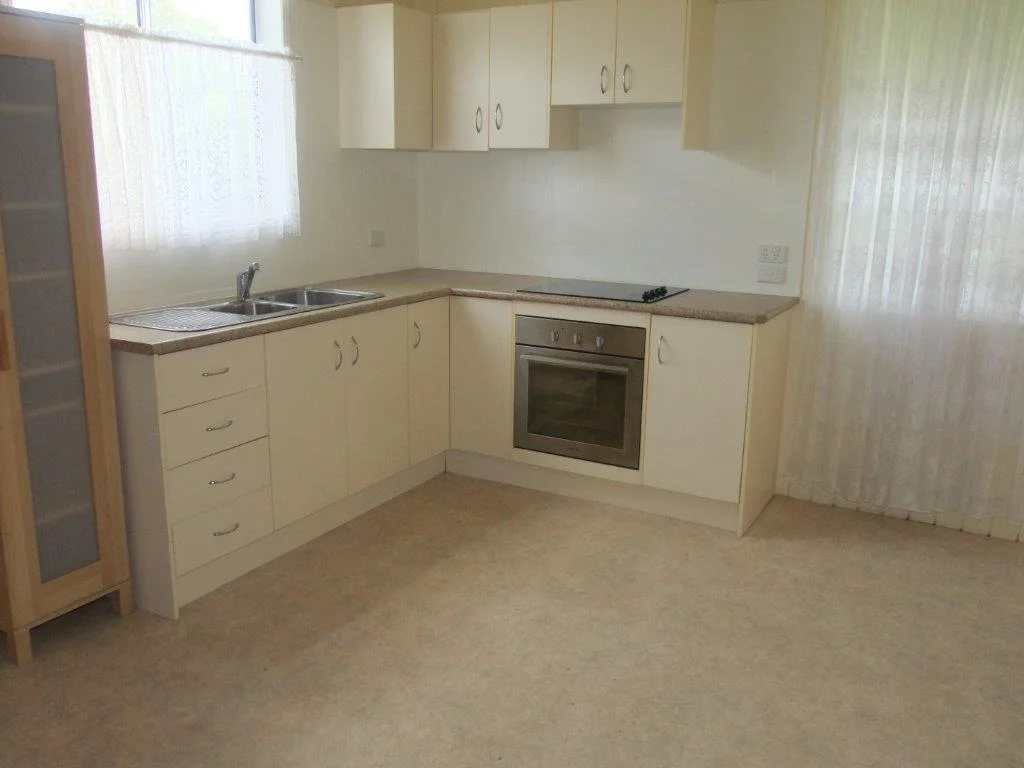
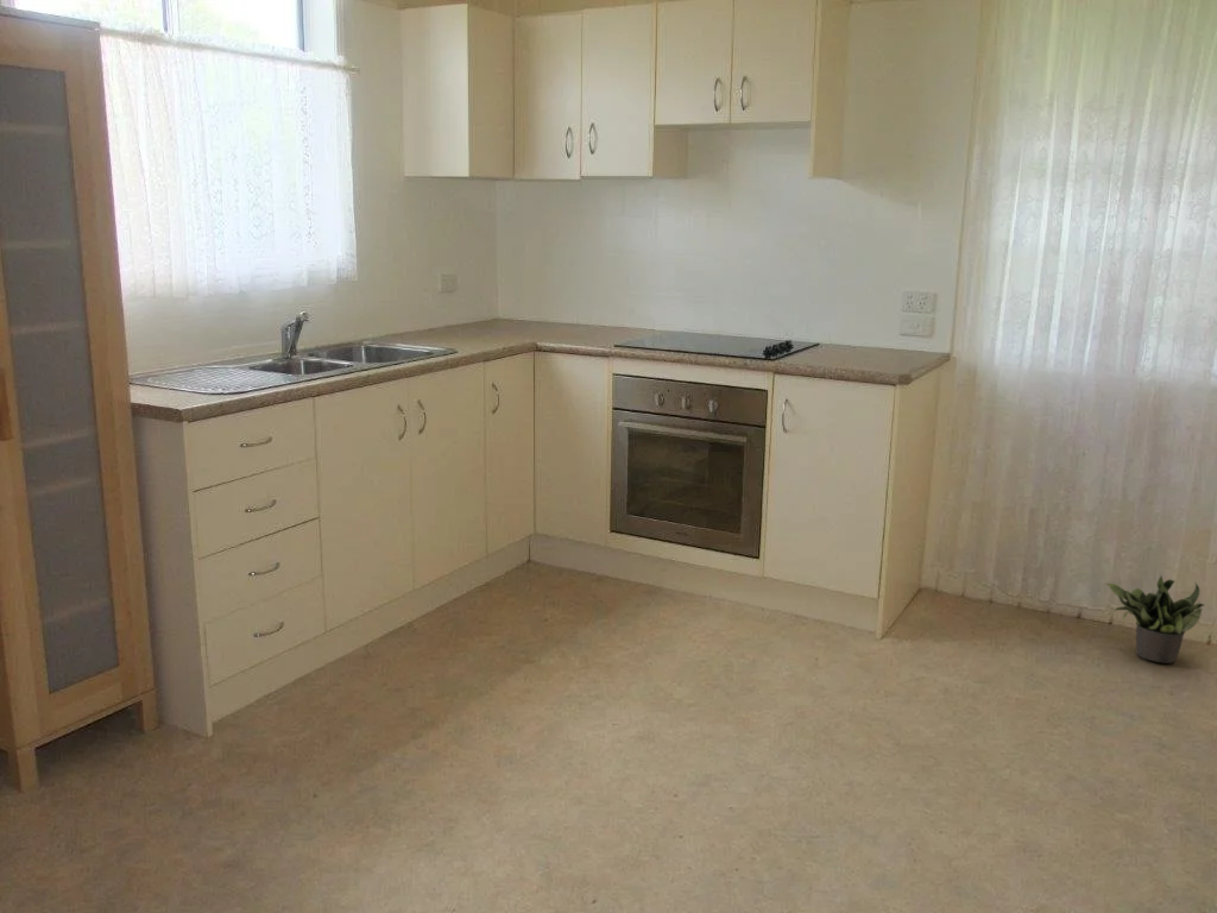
+ potted plant (1150, 612)
